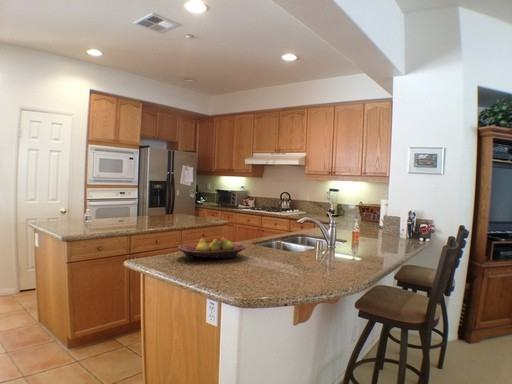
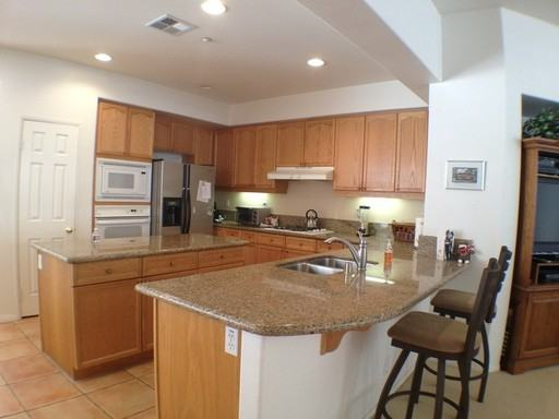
- fruit bowl (212, 247)
